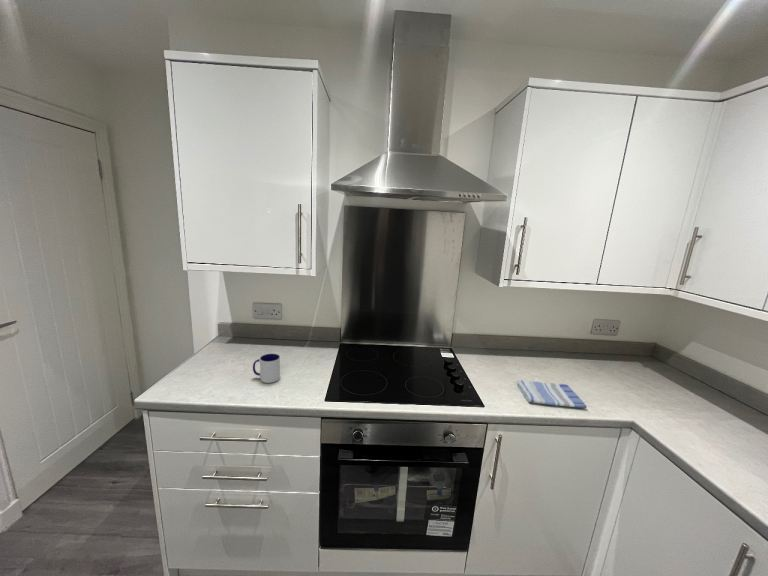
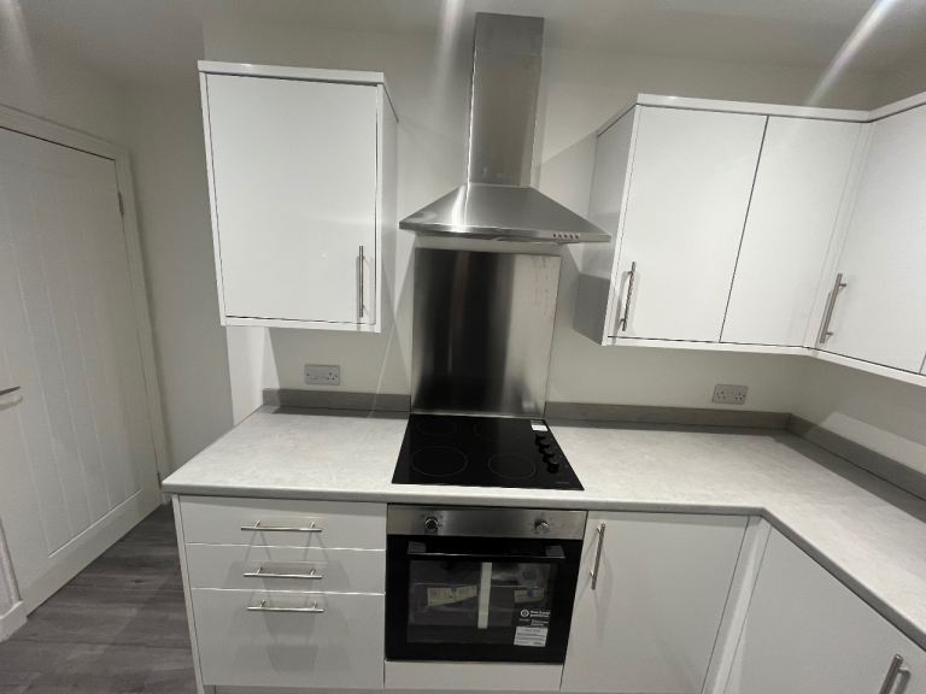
- dish towel (549, 393)
- mug (266, 367)
